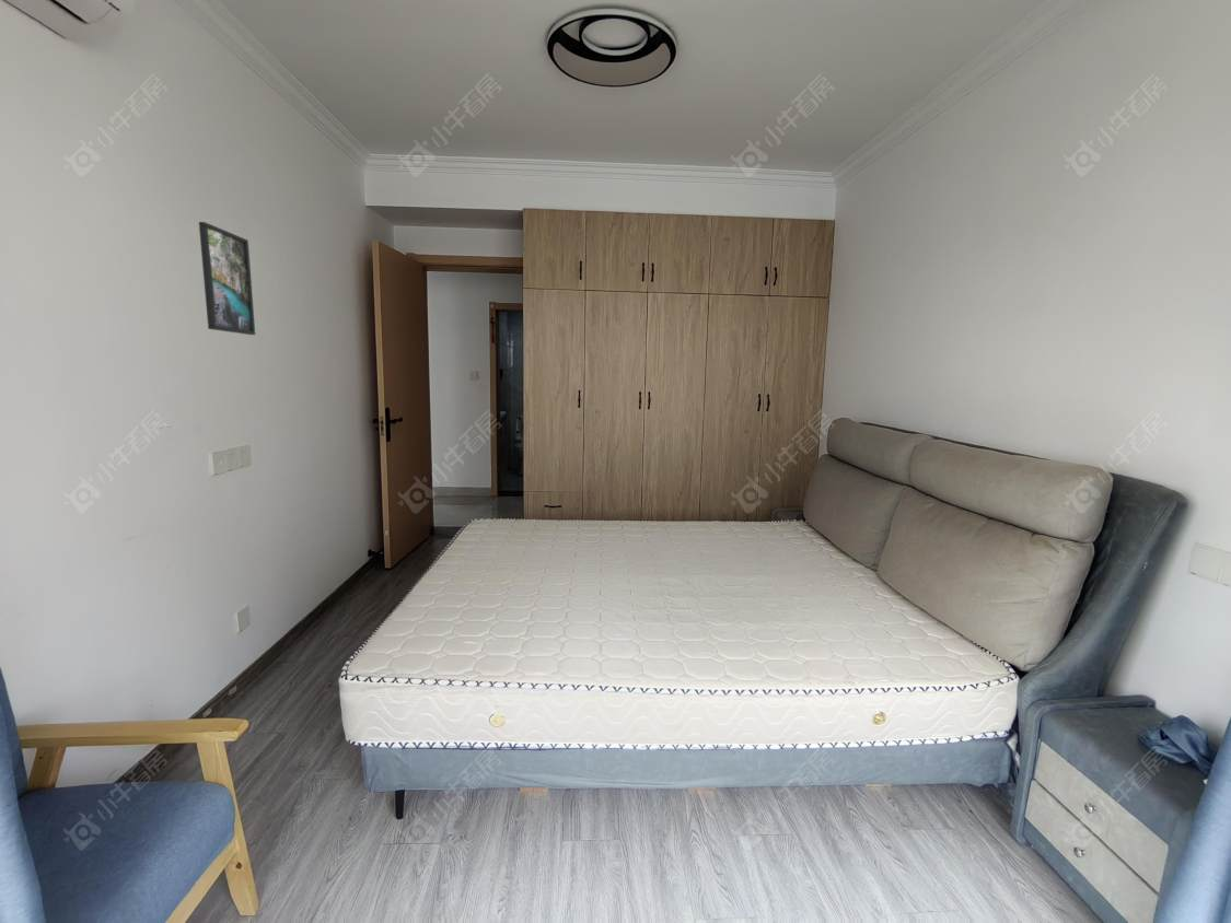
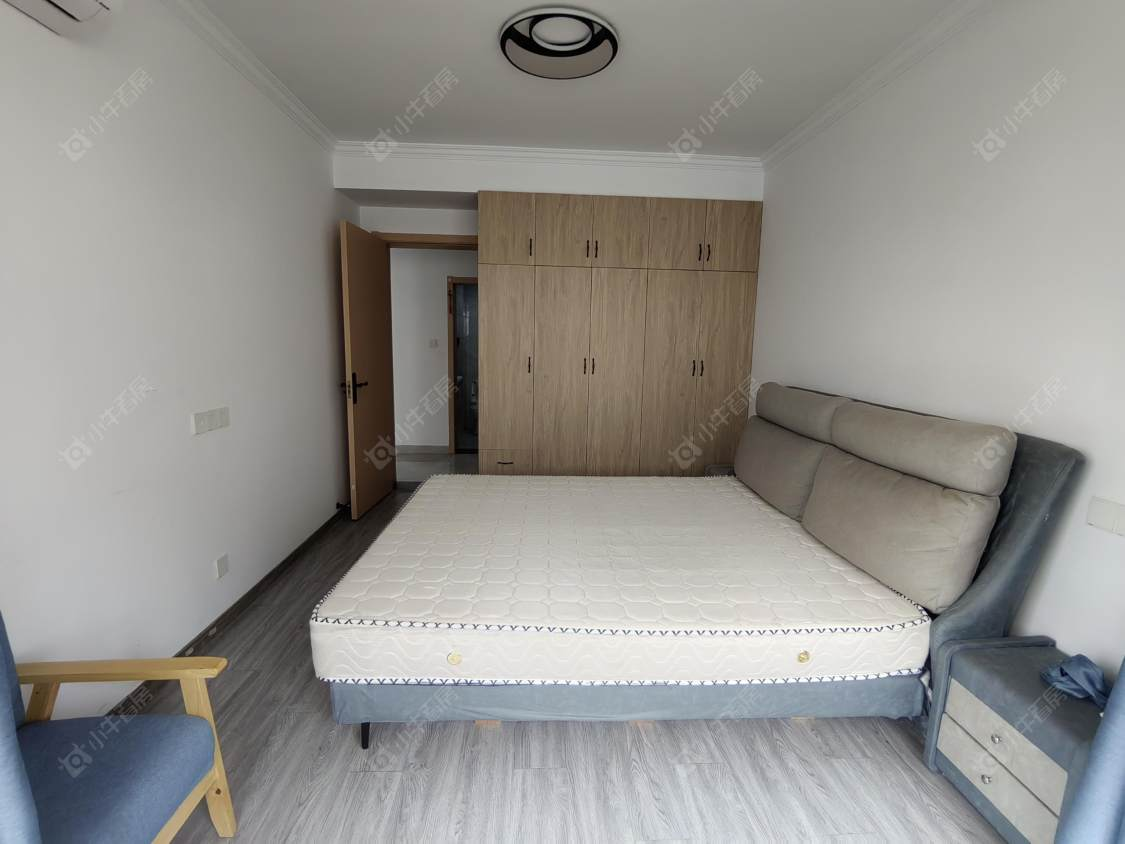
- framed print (229, 282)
